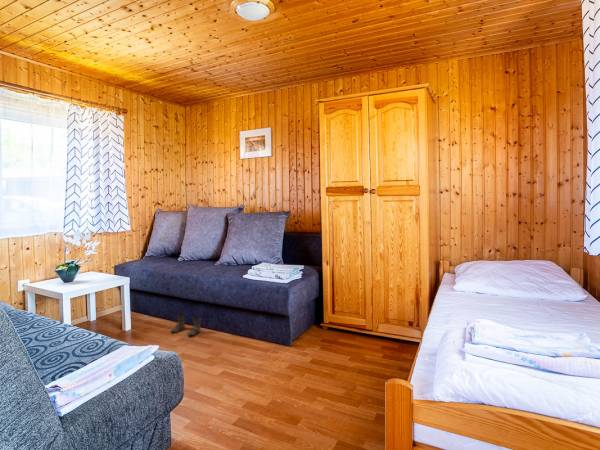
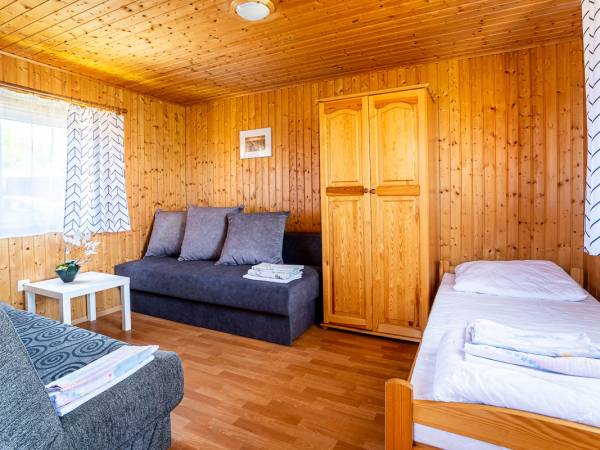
- boots (184, 324)
